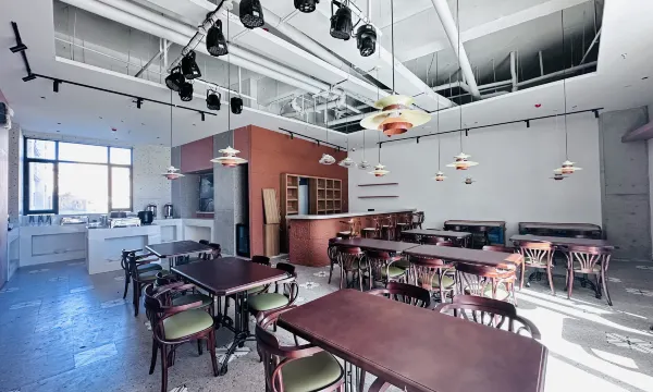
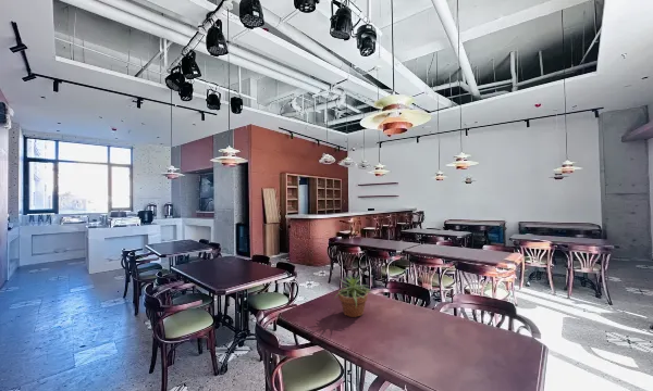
+ potted plant (352, 293)
